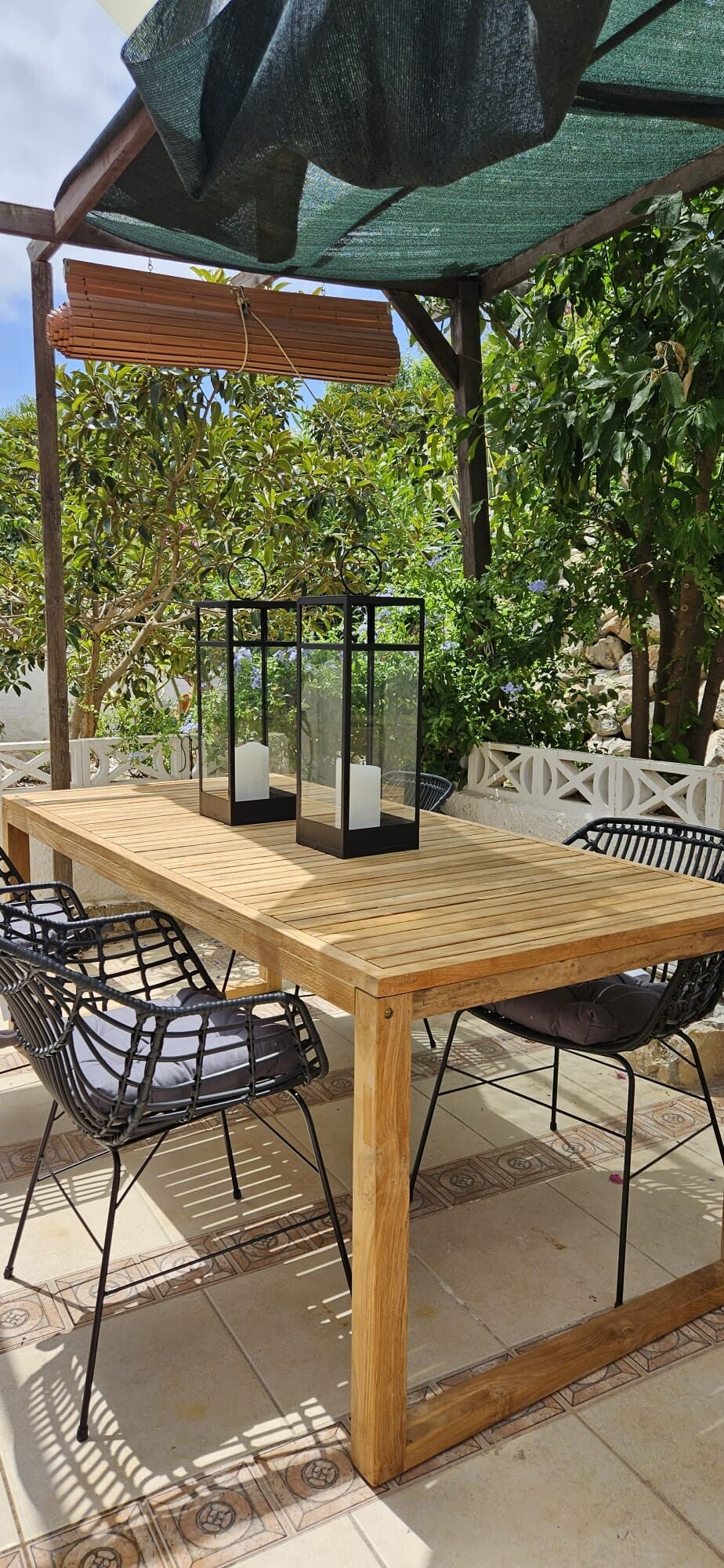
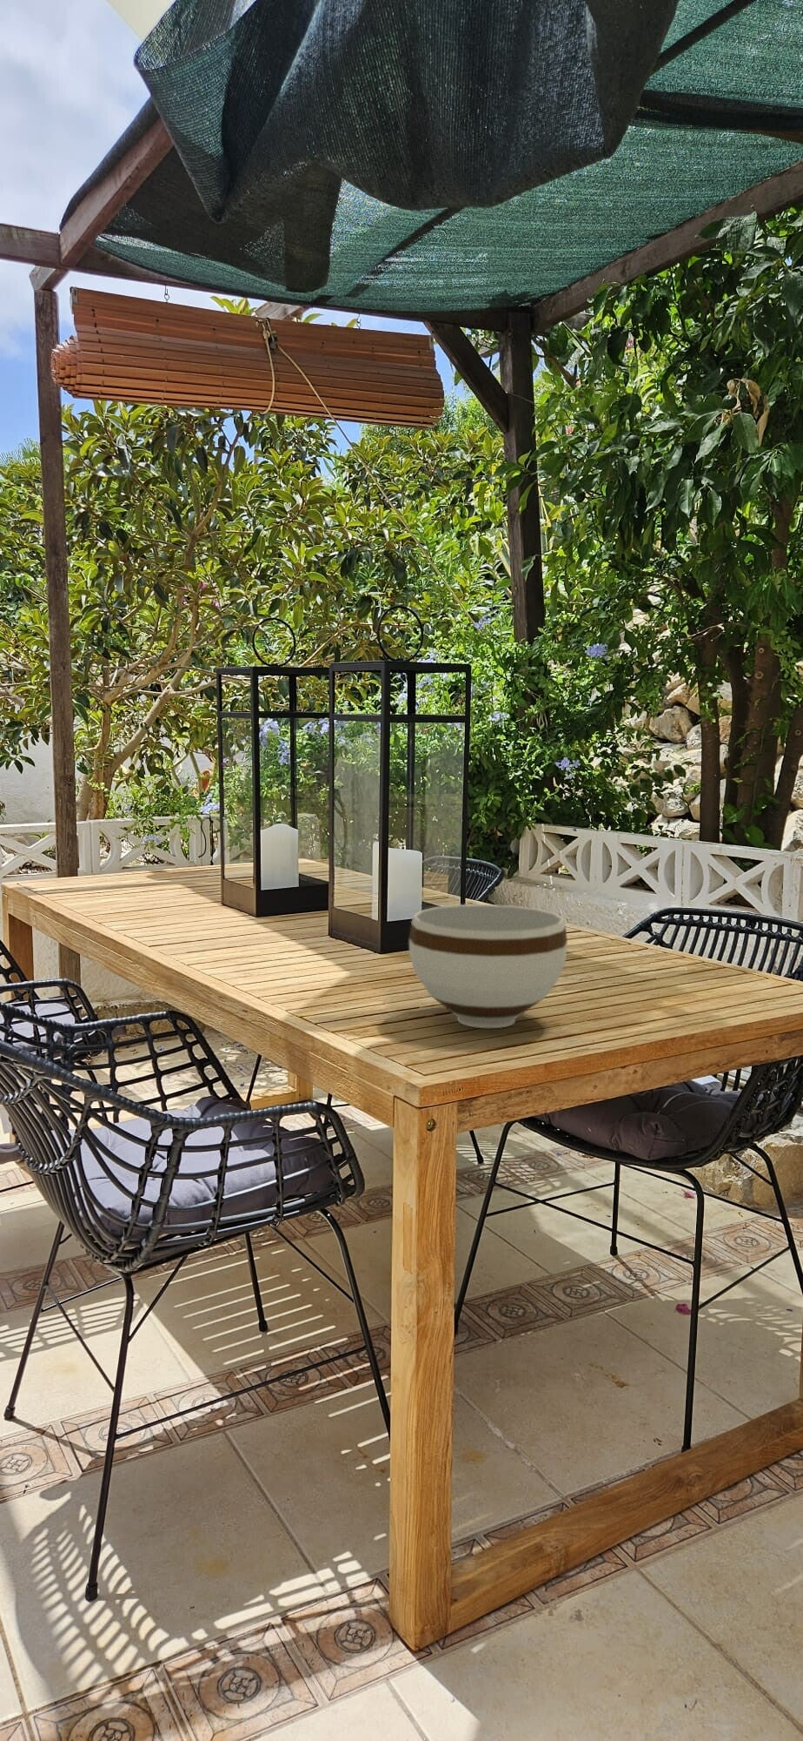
+ bowl (487, 969)
